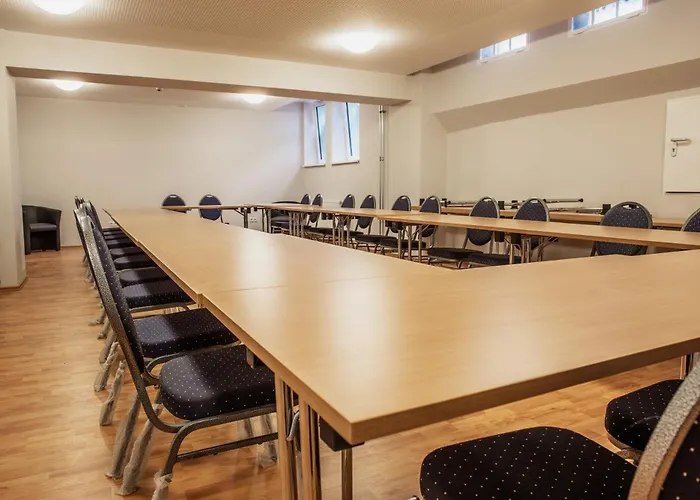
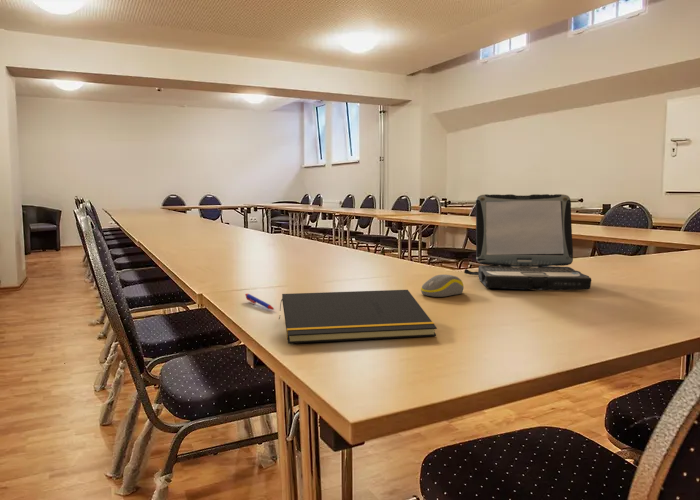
+ notepad (354, 313)
+ computer mouse (442, 284)
+ laptop (526, 238)
+ pen (259, 301)
